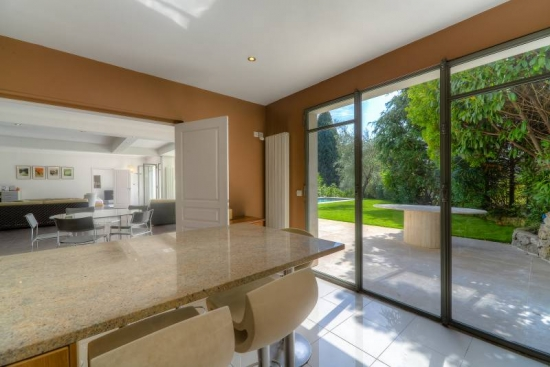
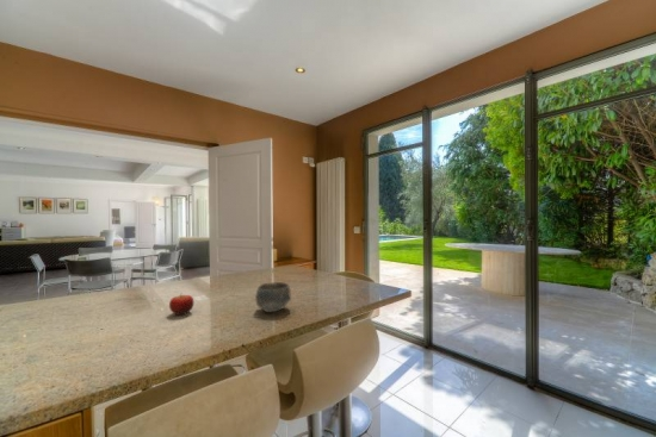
+ fruit (181, 302)
+ bowl (273, 298)
